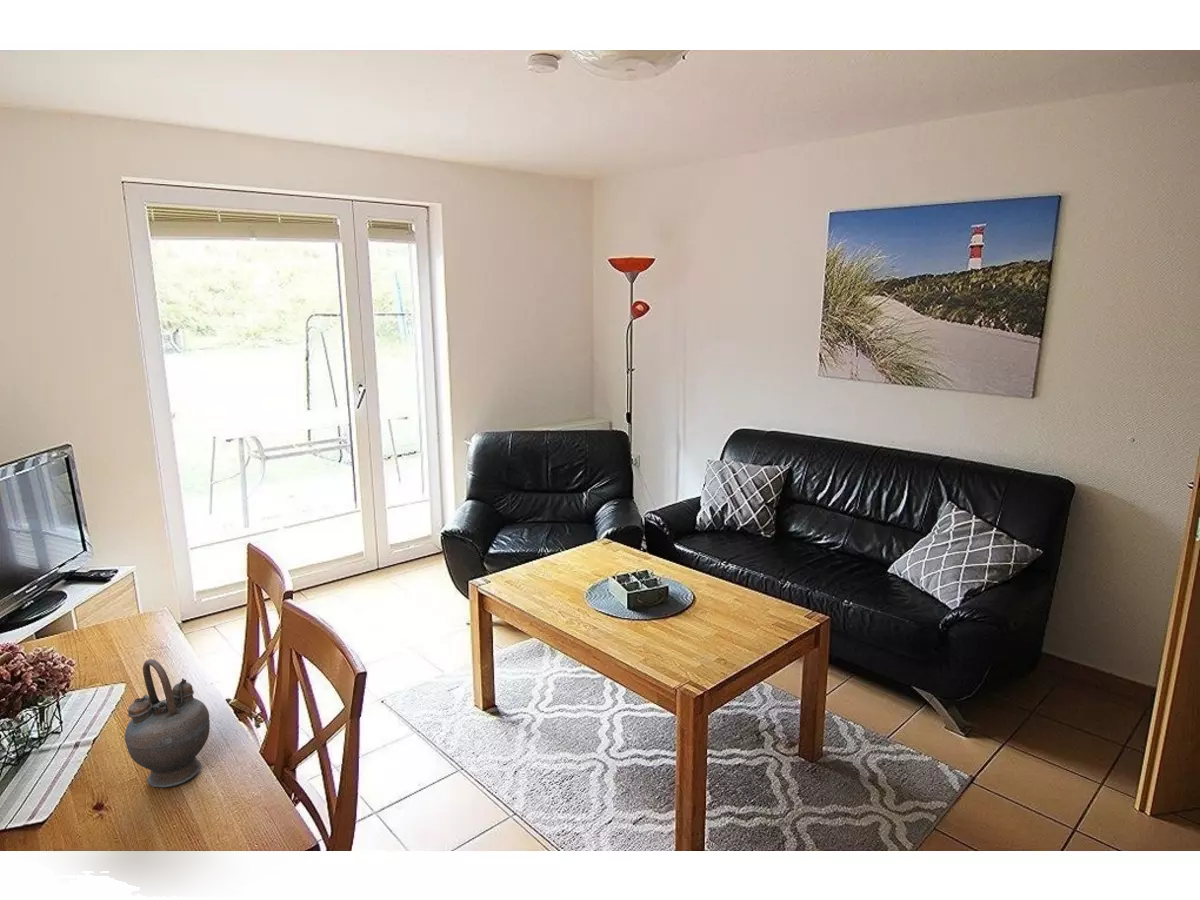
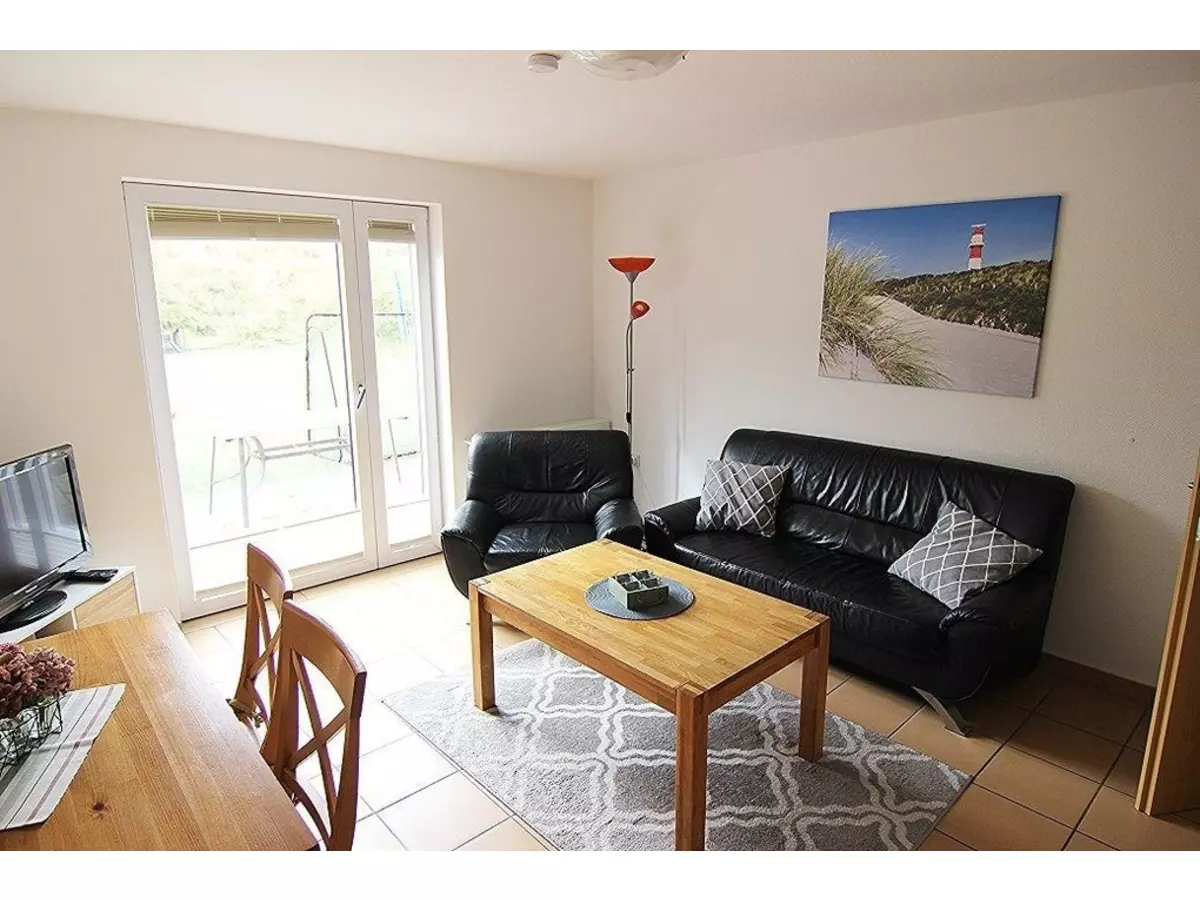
- teapot (164, 714)
